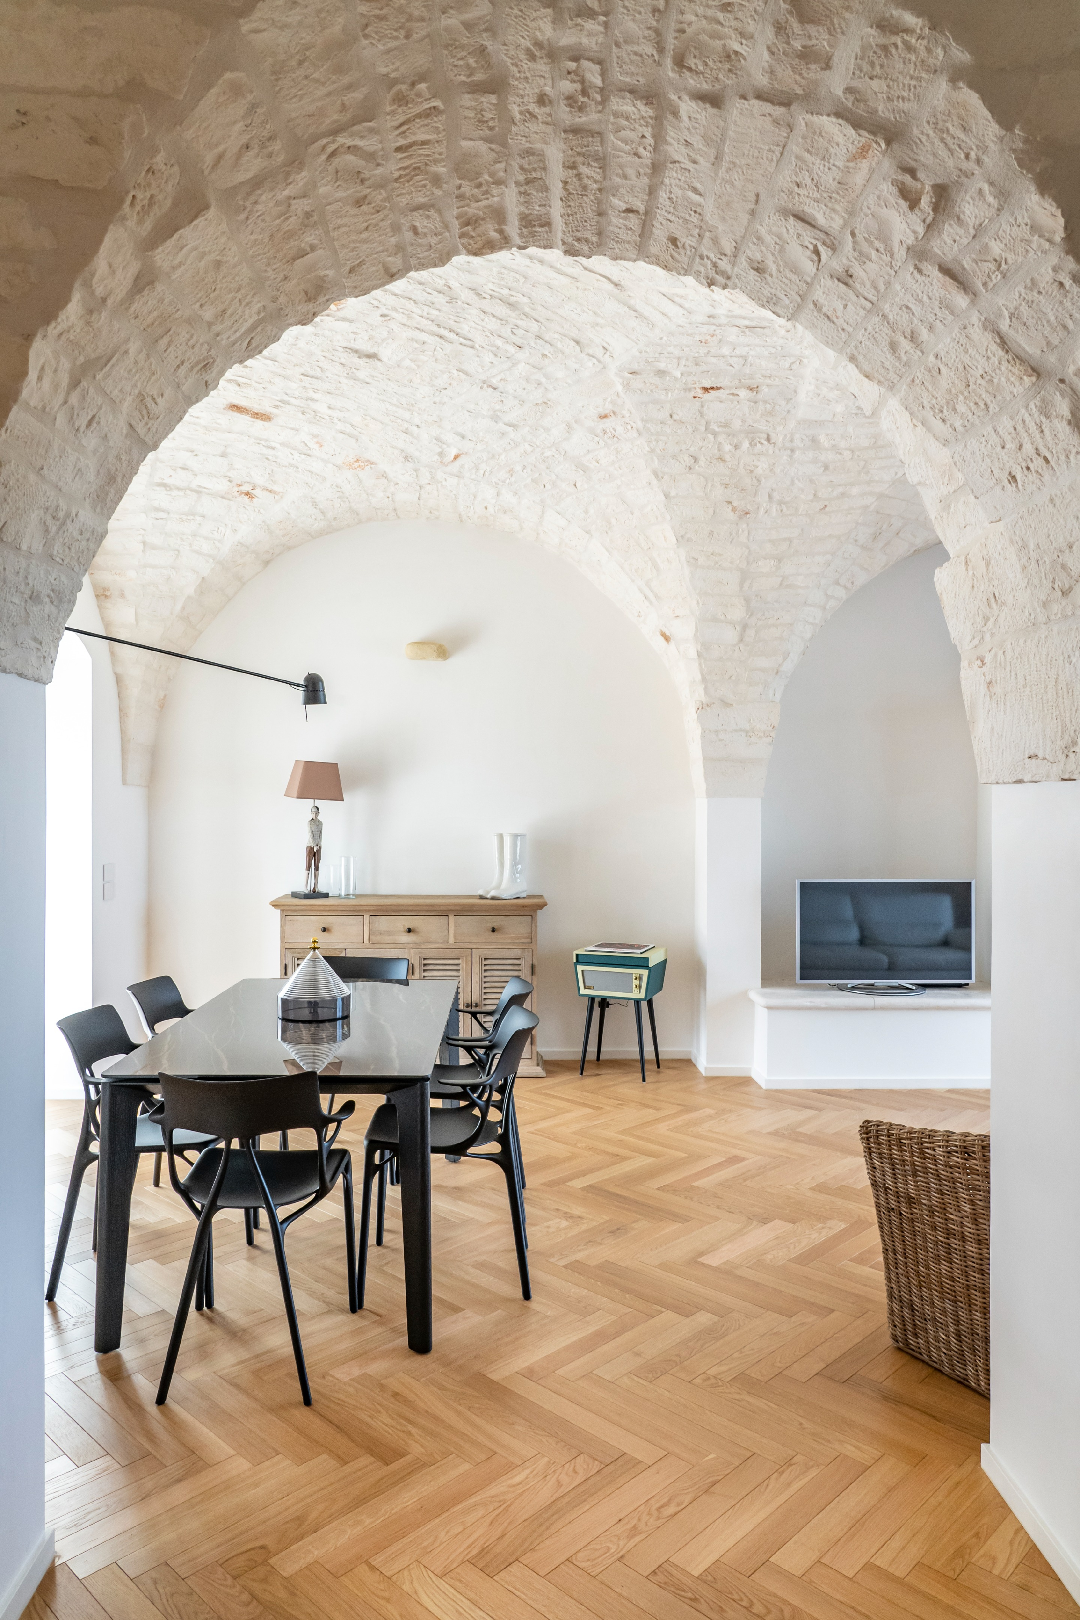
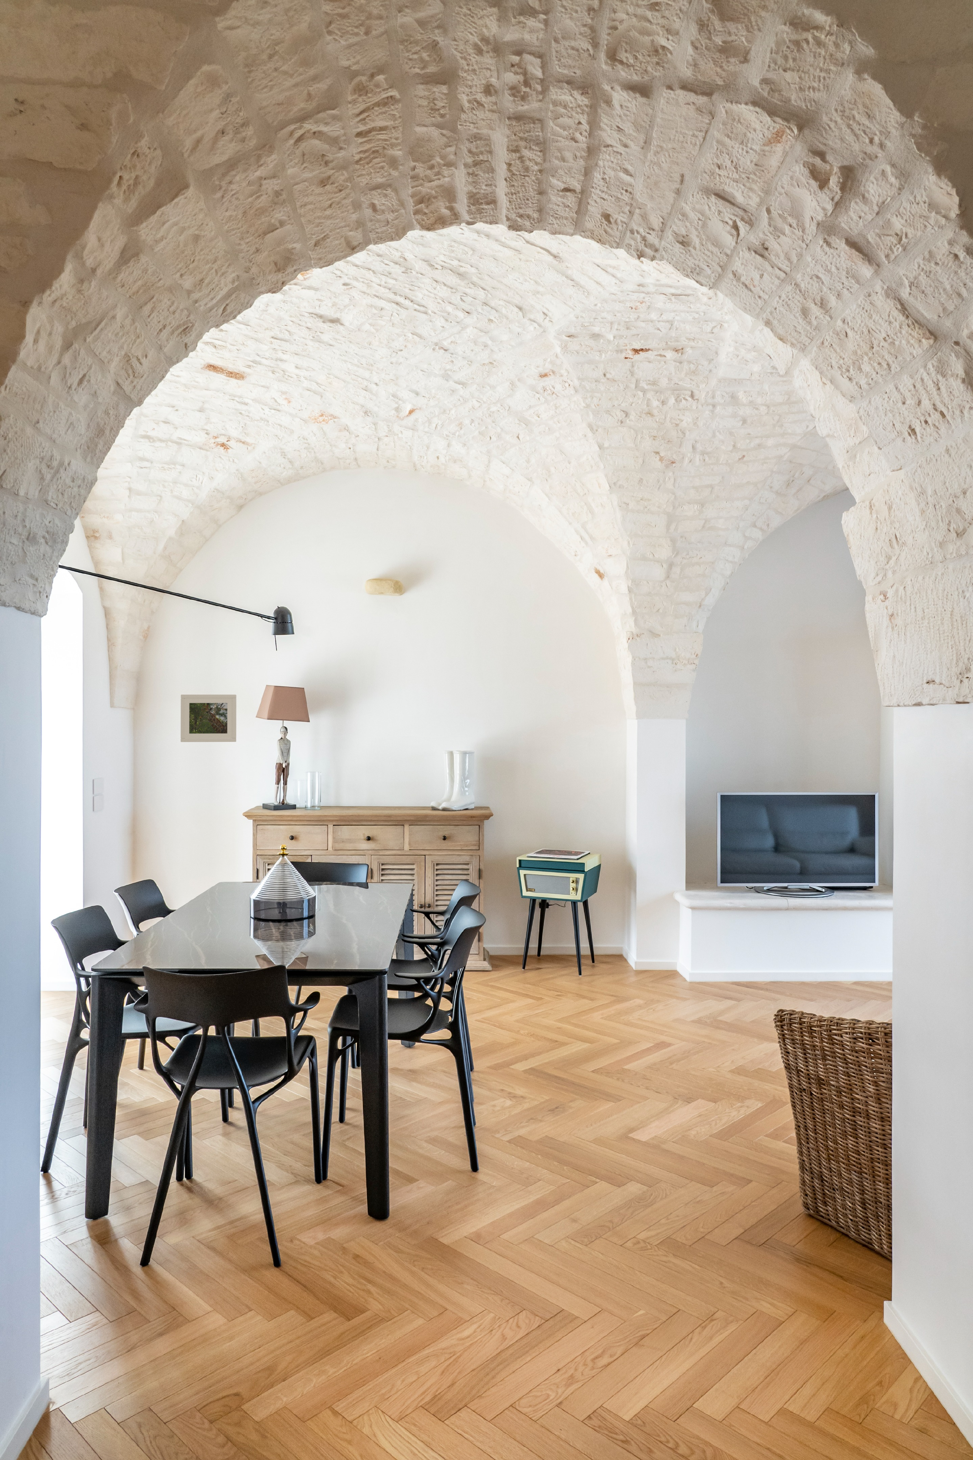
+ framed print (208, 718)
